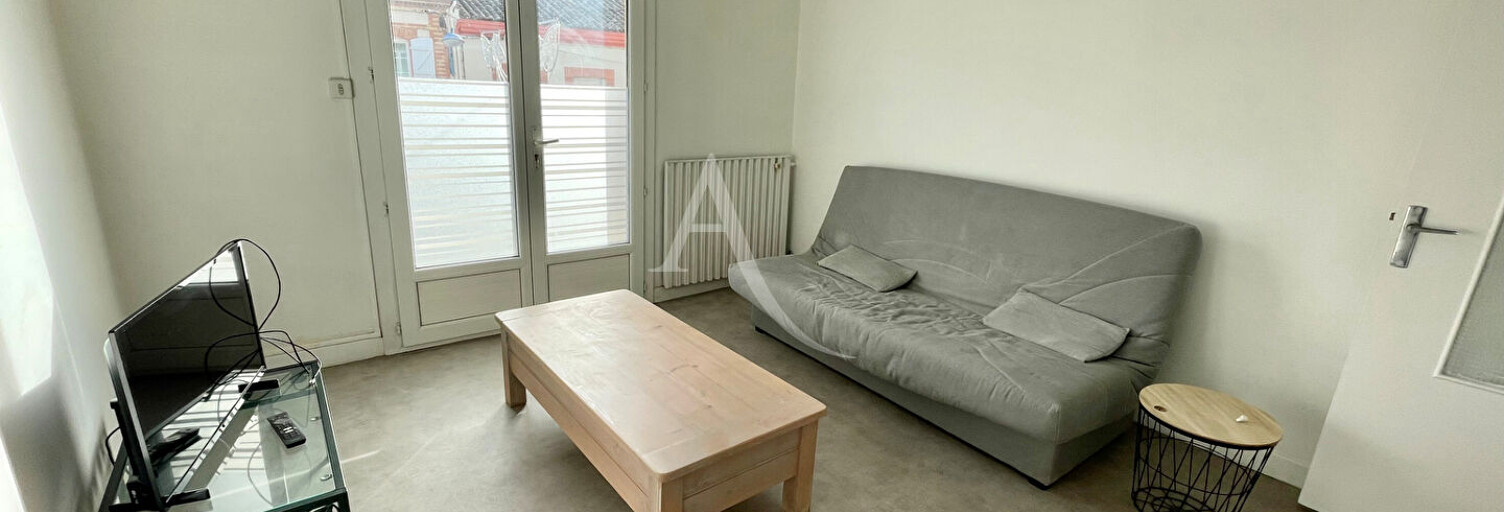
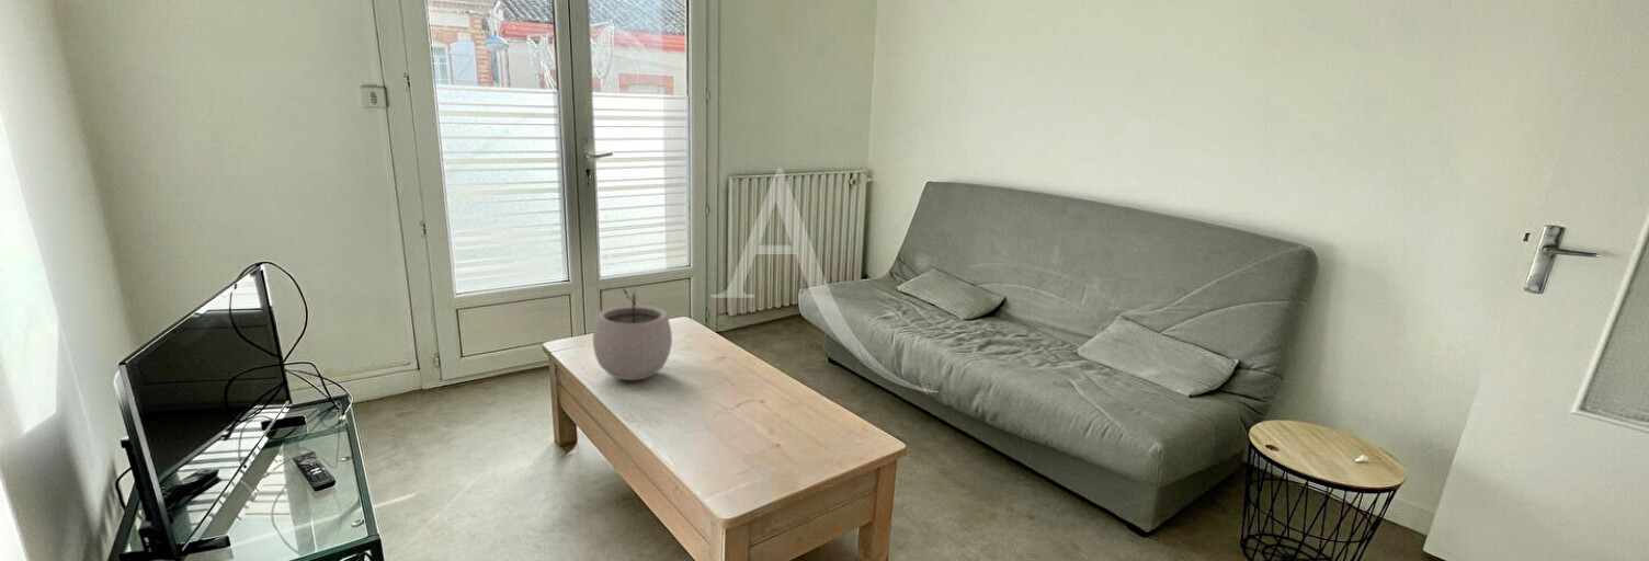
+ plant pot (633, 331)
